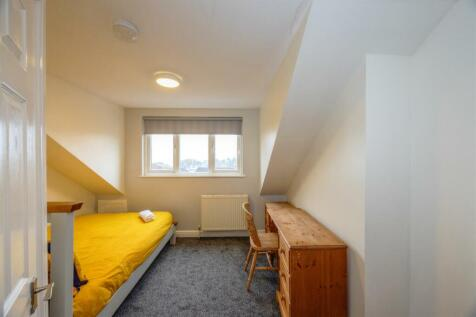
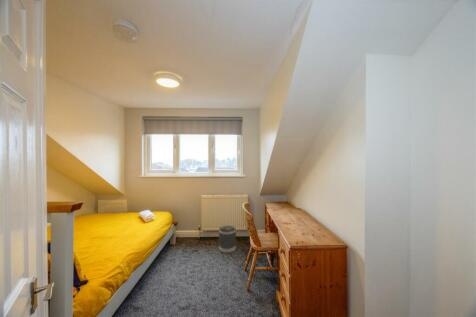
+ wastebasket (227, 238)
